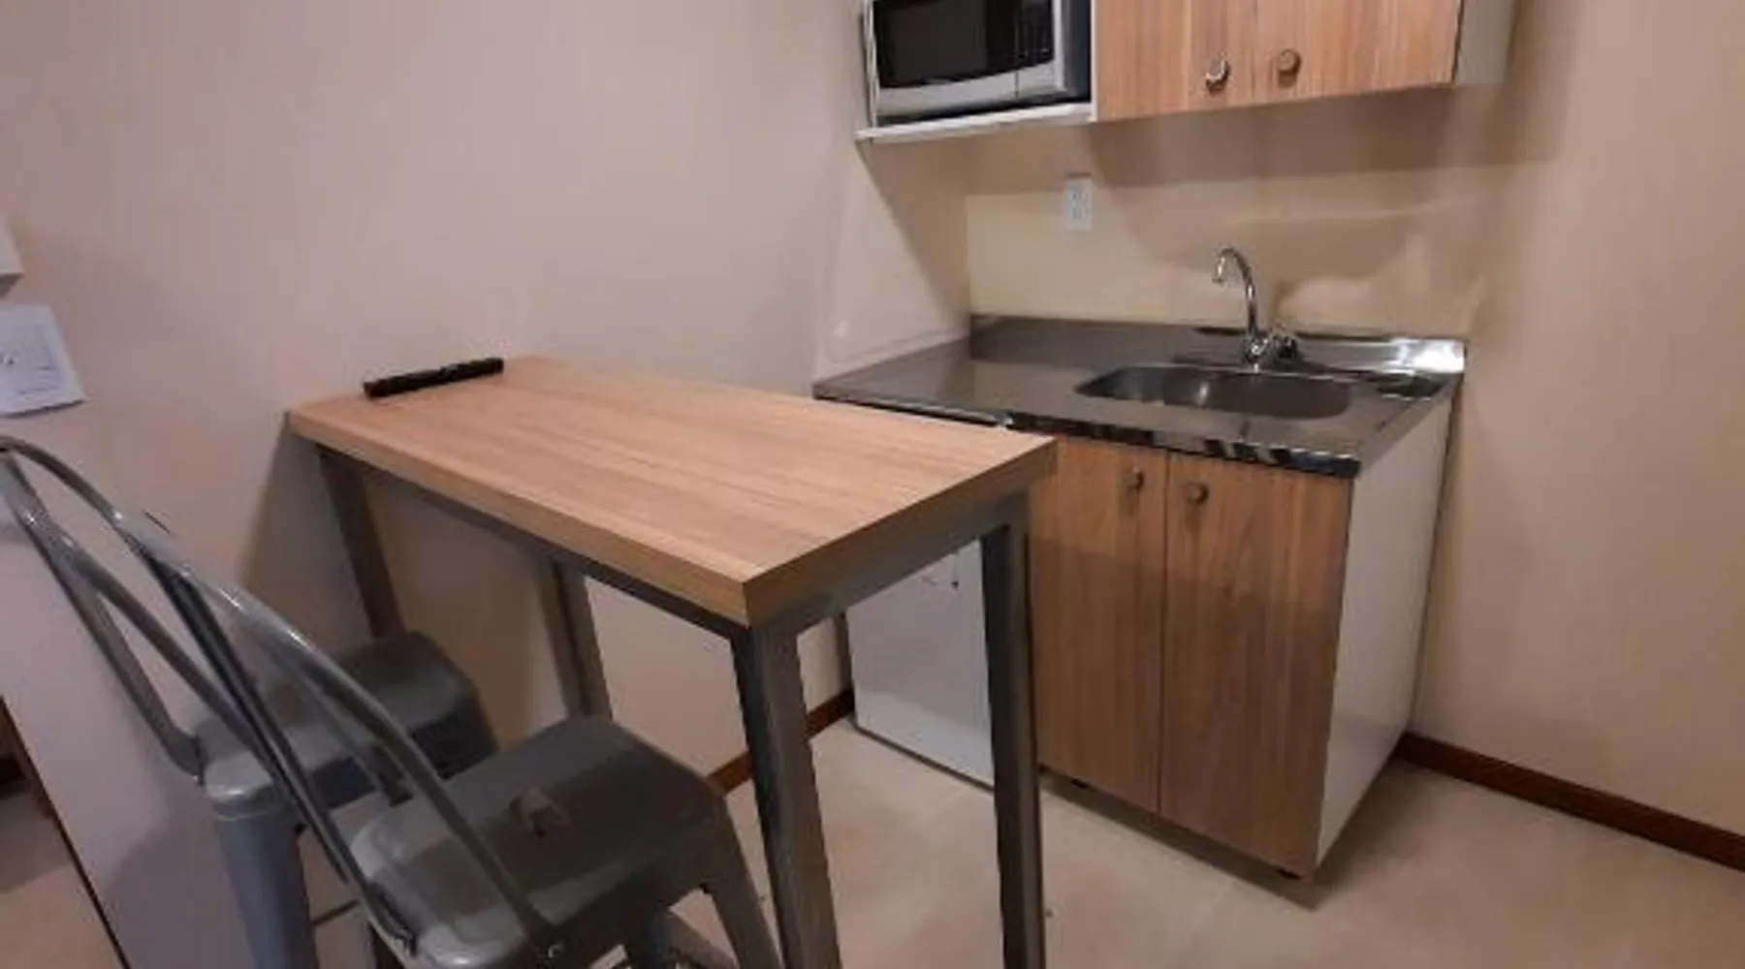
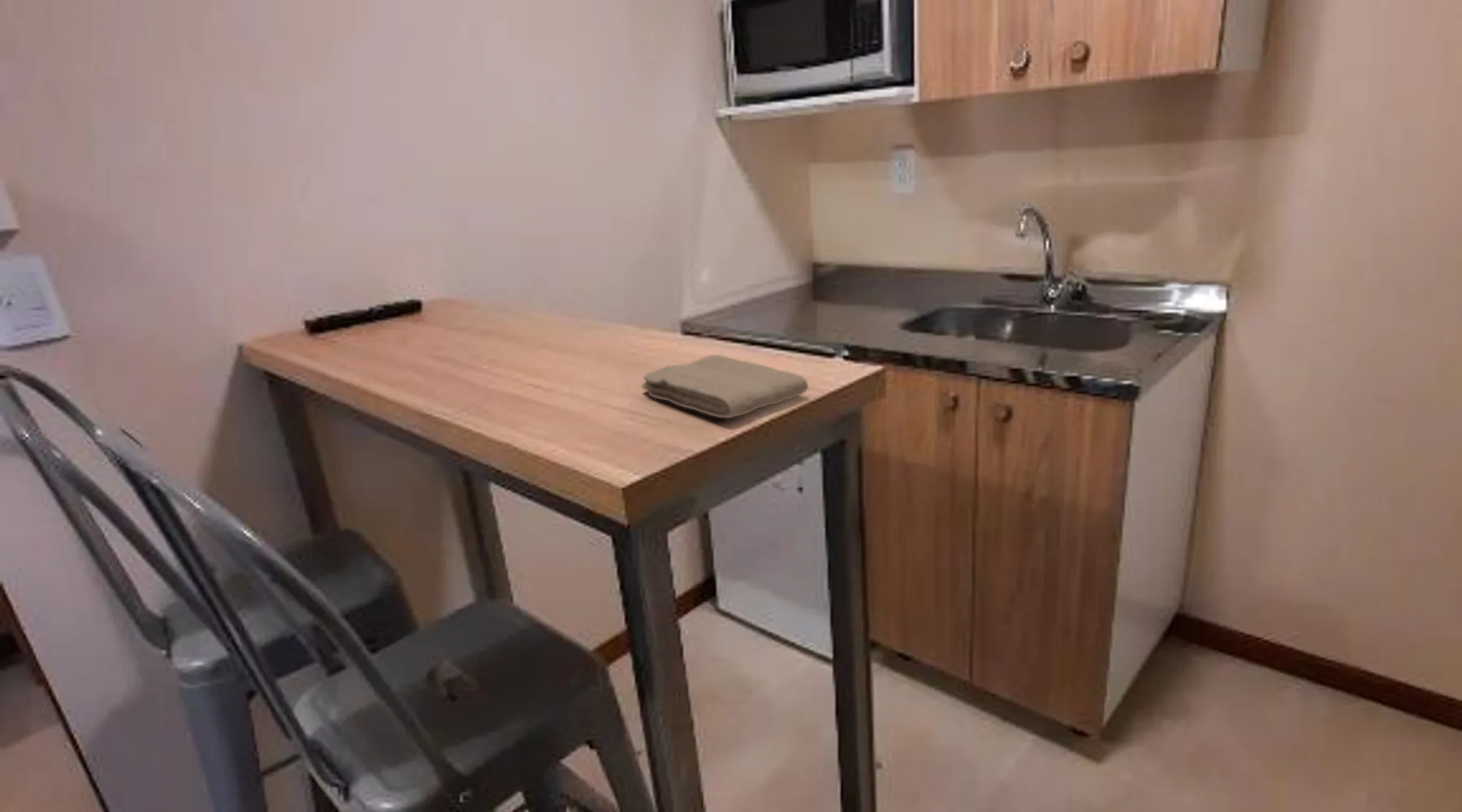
+ washcloth (720, 382)
